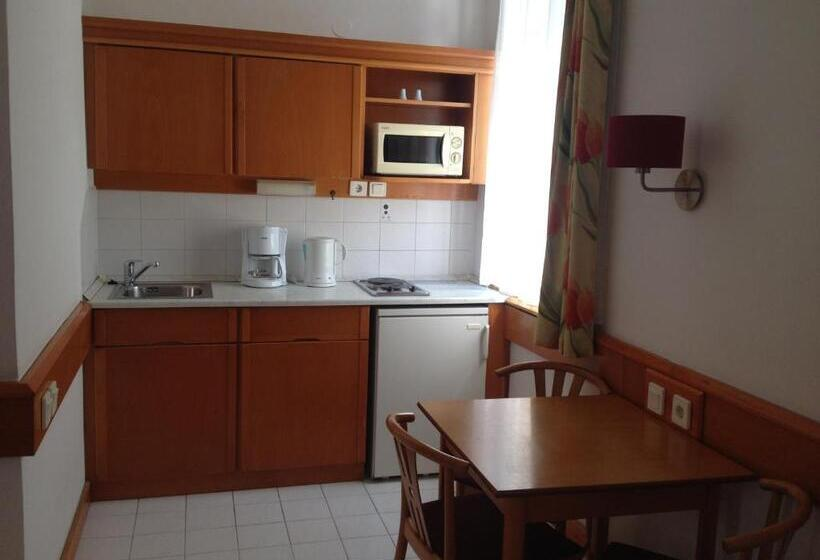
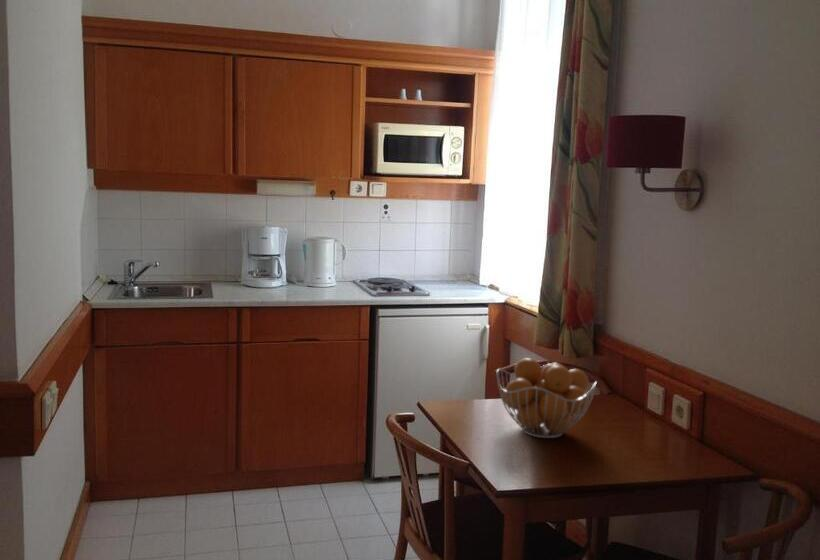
+ fruit basket (544, 396)
